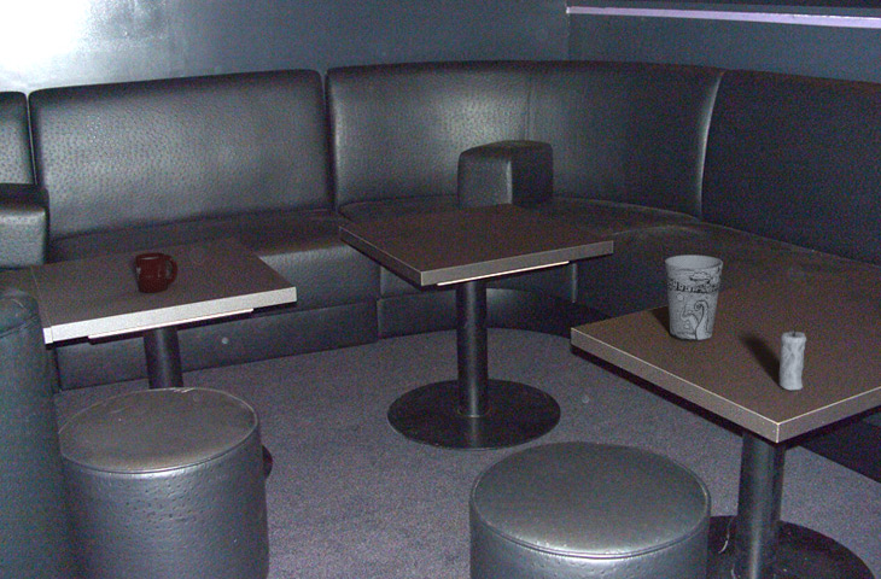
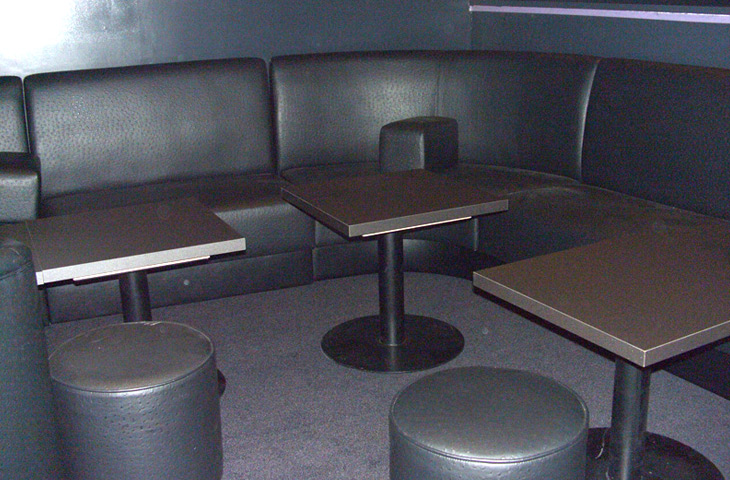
- candle (792, 355)
- cup (157, 270)
- cup (692, 298)
